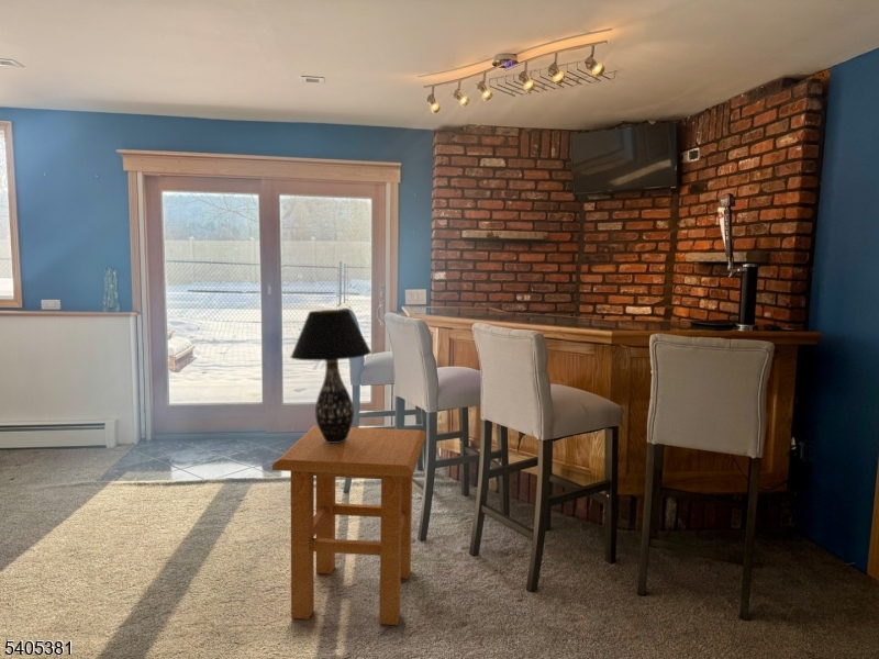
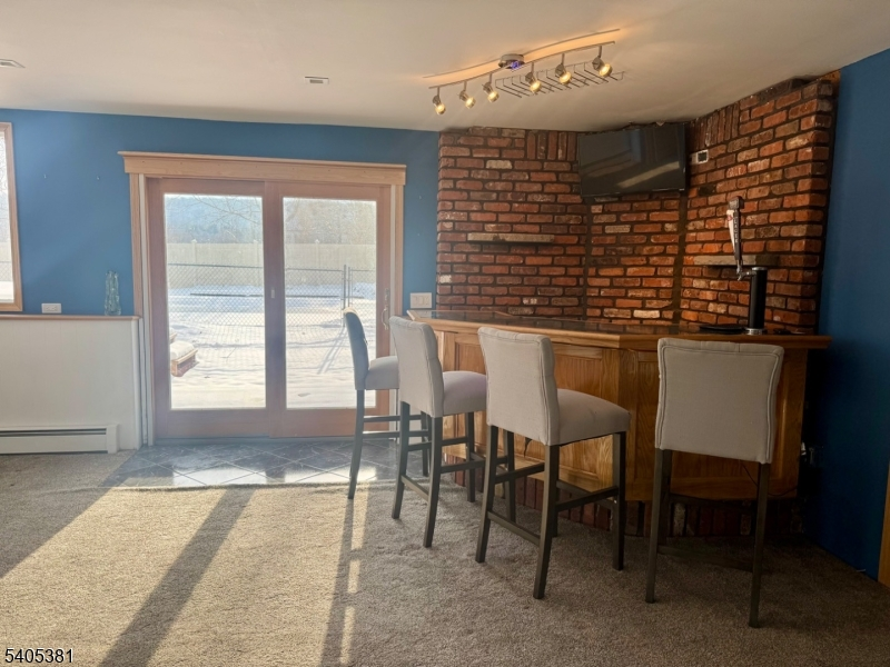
- side table (356, 515)
- table lamp (336, 376)
